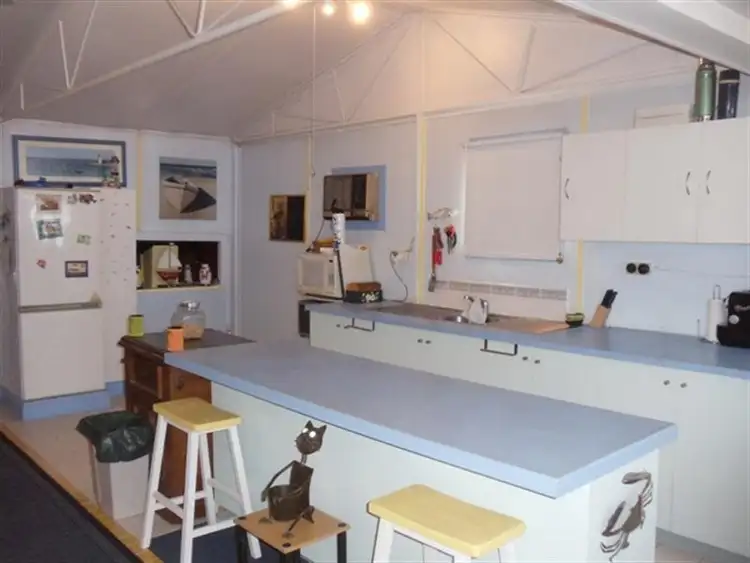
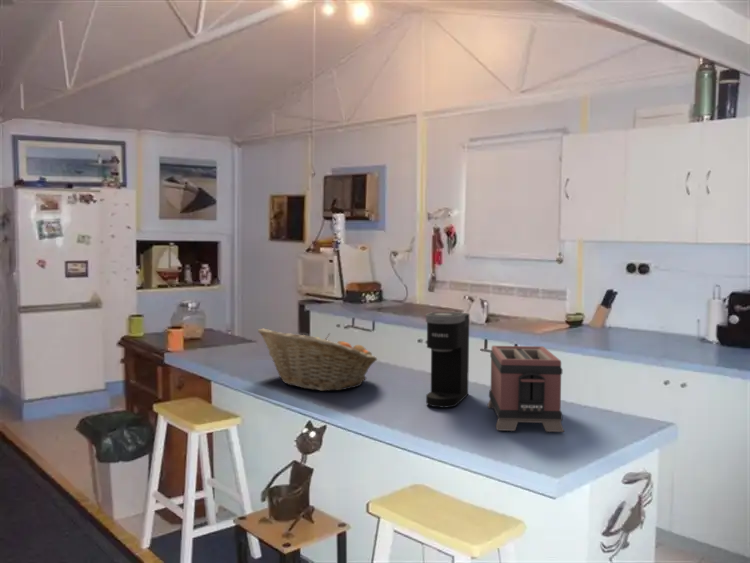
+ toaster (524, 386)
+ fruit basket (316, 355)
+ coffee maker (448, 356)
